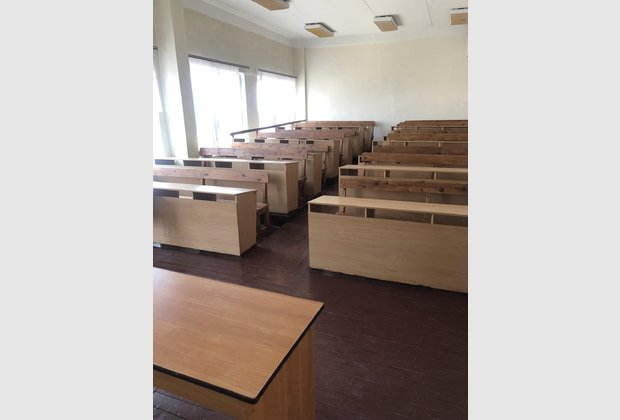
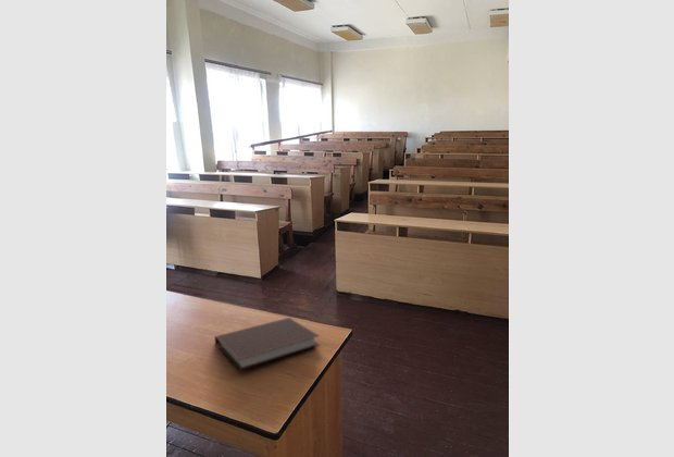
+ notebook (266, 339)
